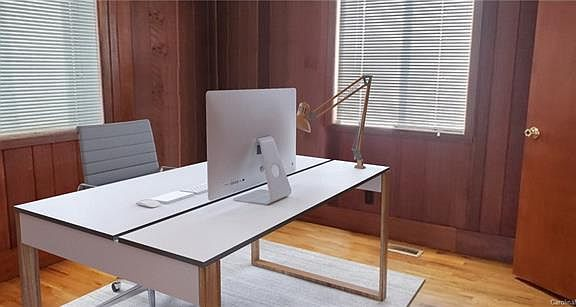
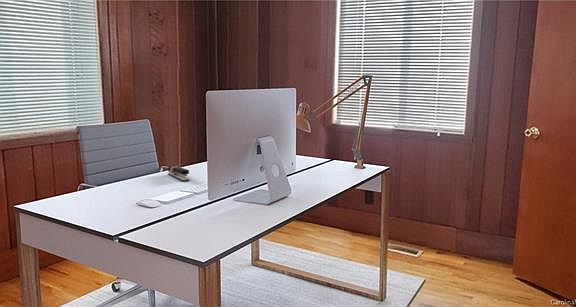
+ stapler (178, 172)
